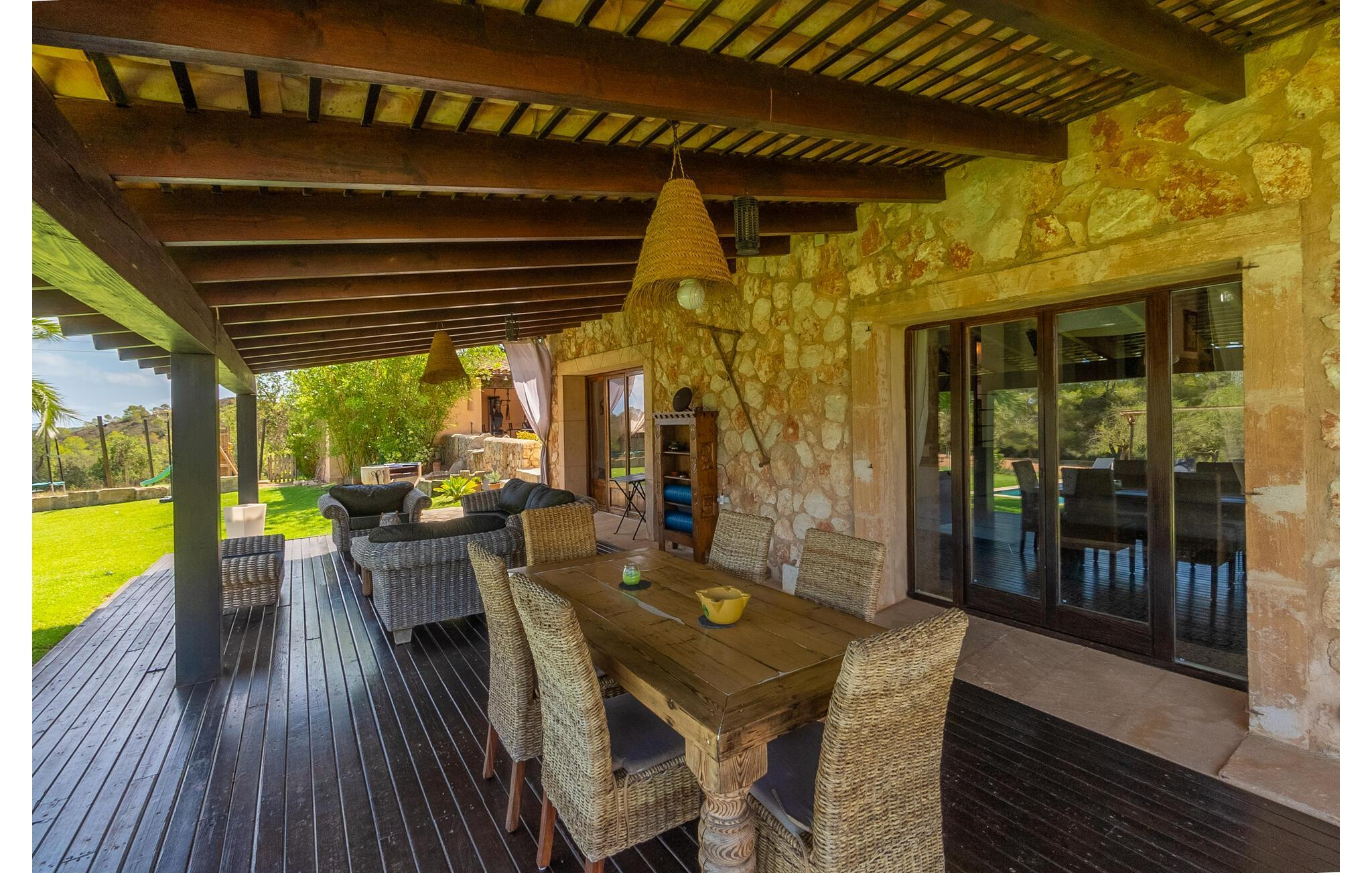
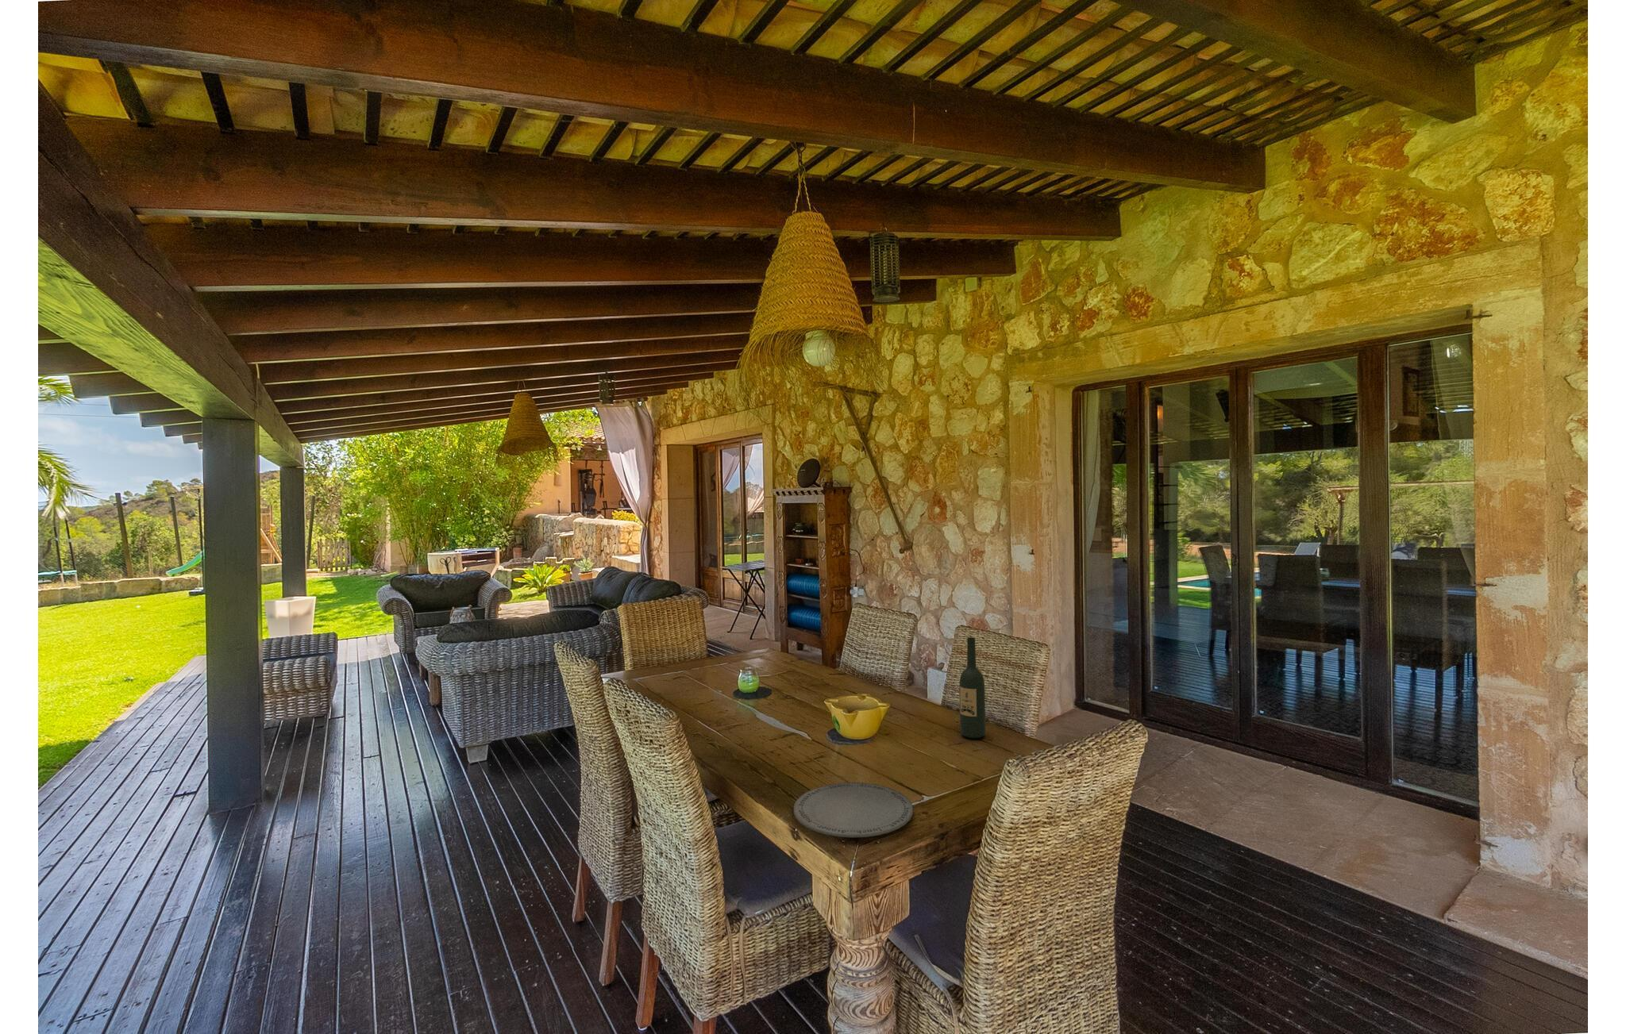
+ plate (852, 809)
+ wine bottle (972, 687)
